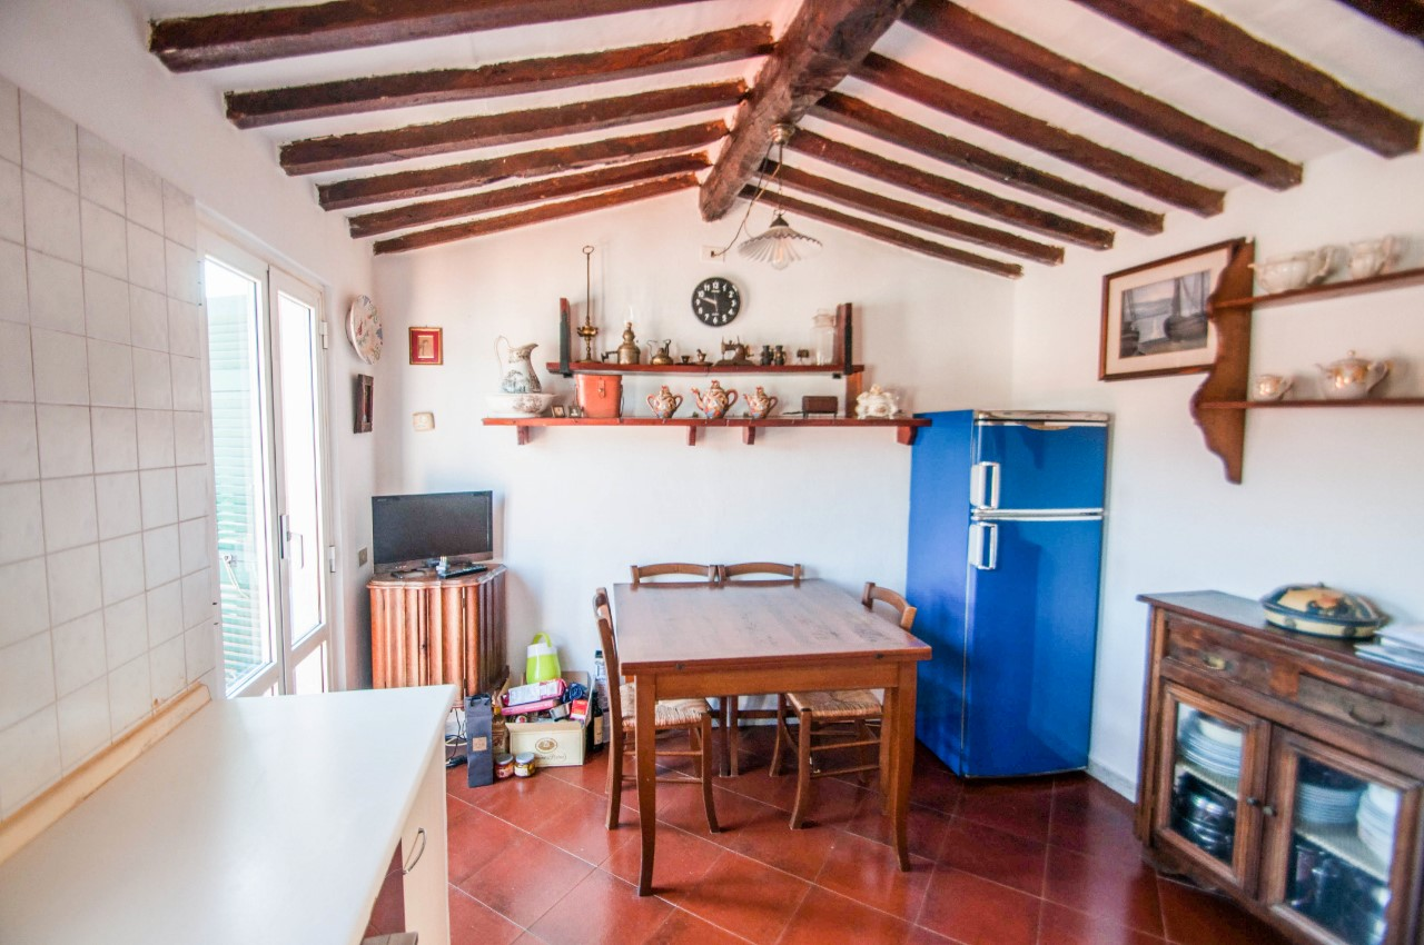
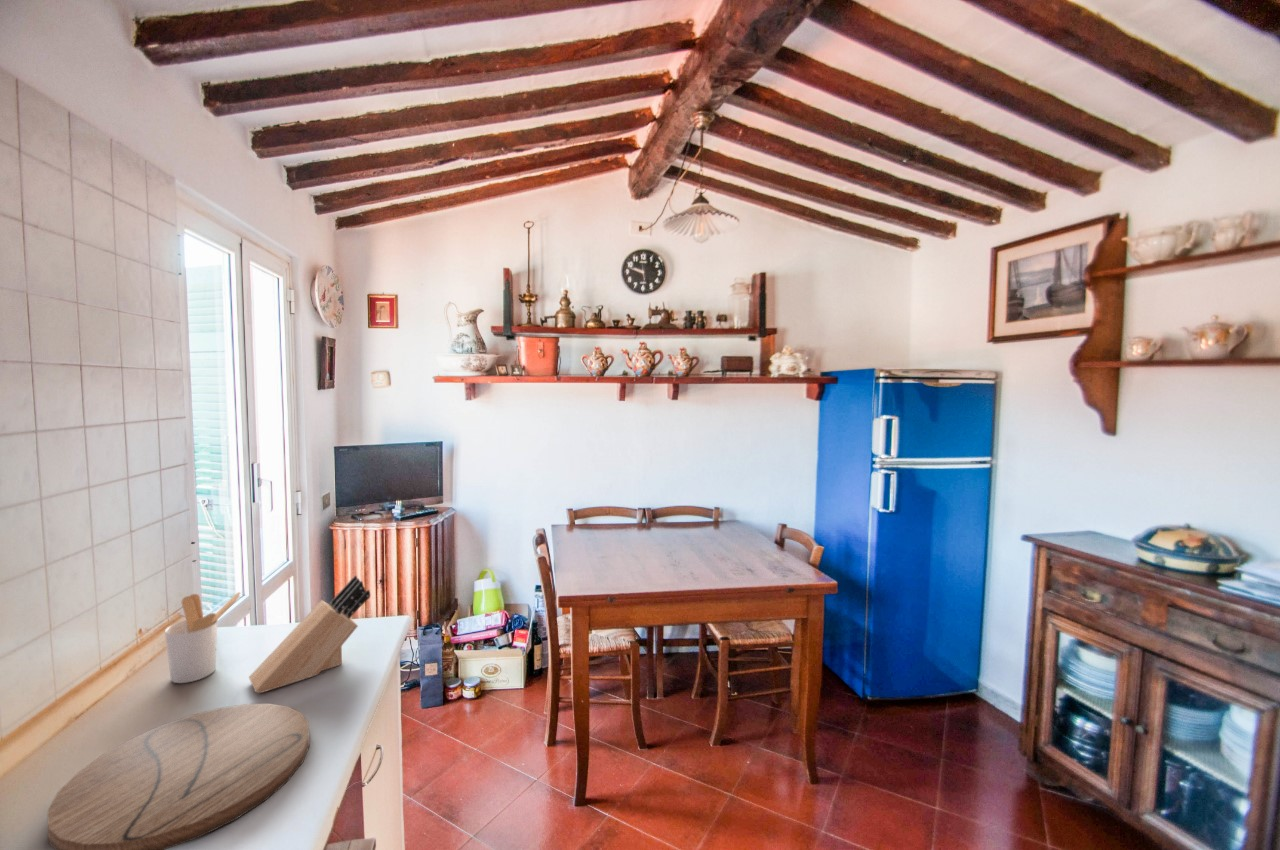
+ cutting board (194, 768)
+ utensil holder (206, 634)
+ knife block (313, 628)
